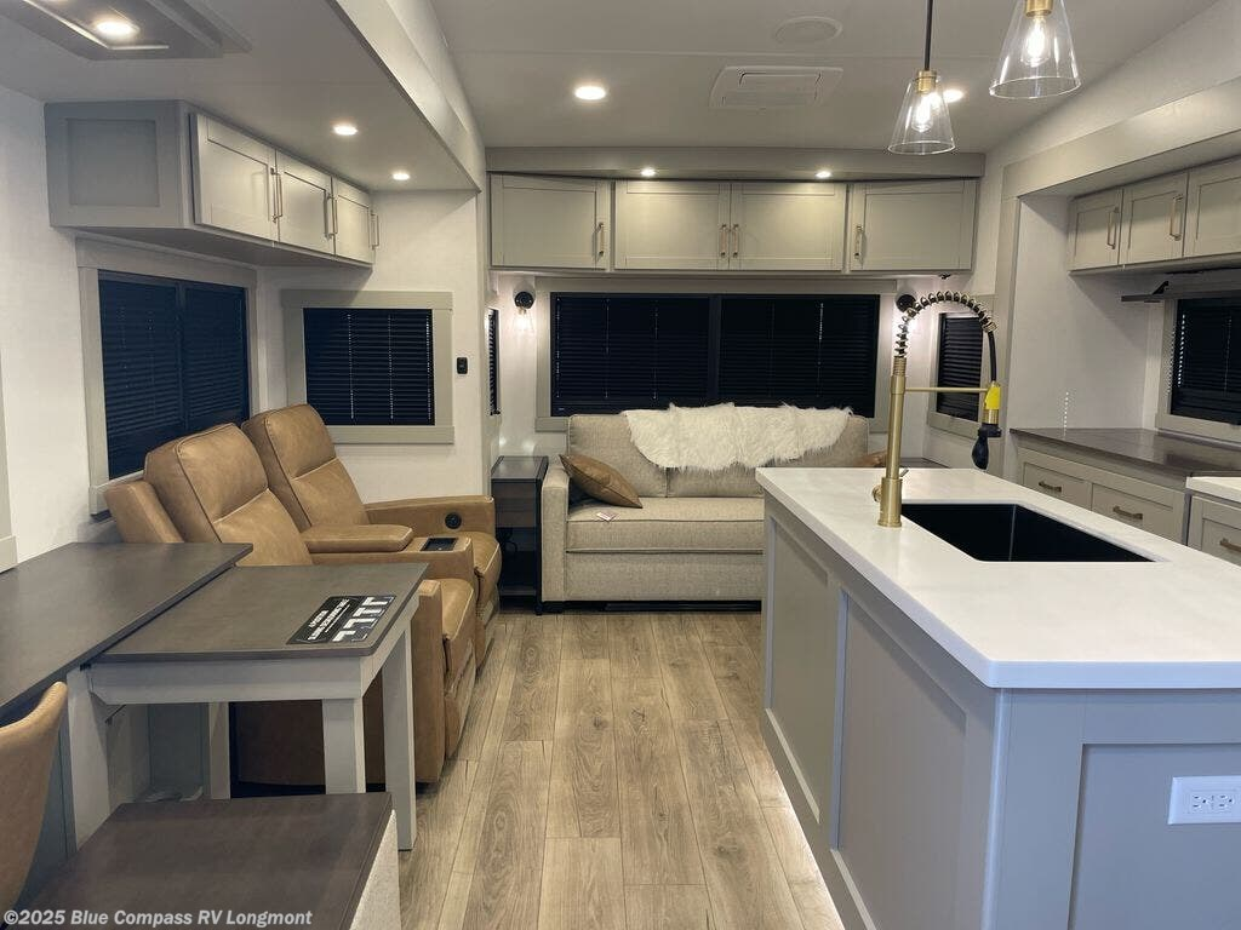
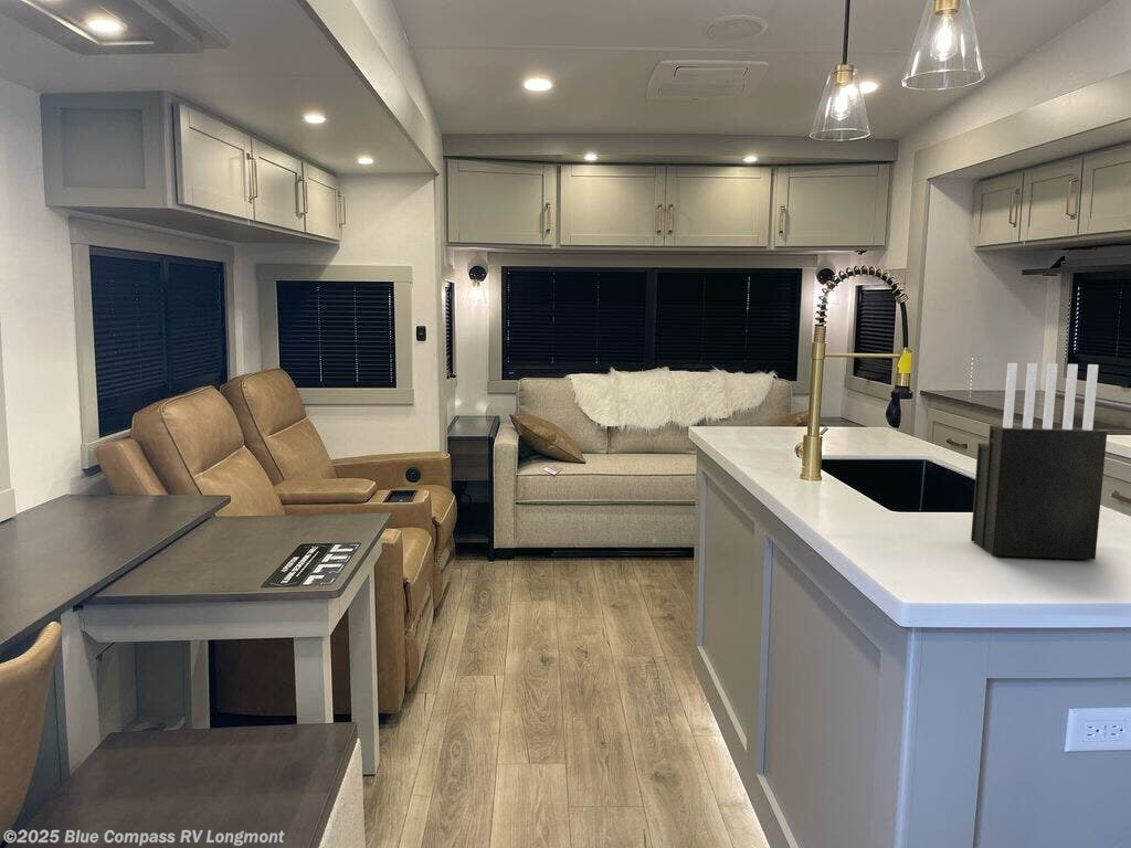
+ knife block (1035, 456)
